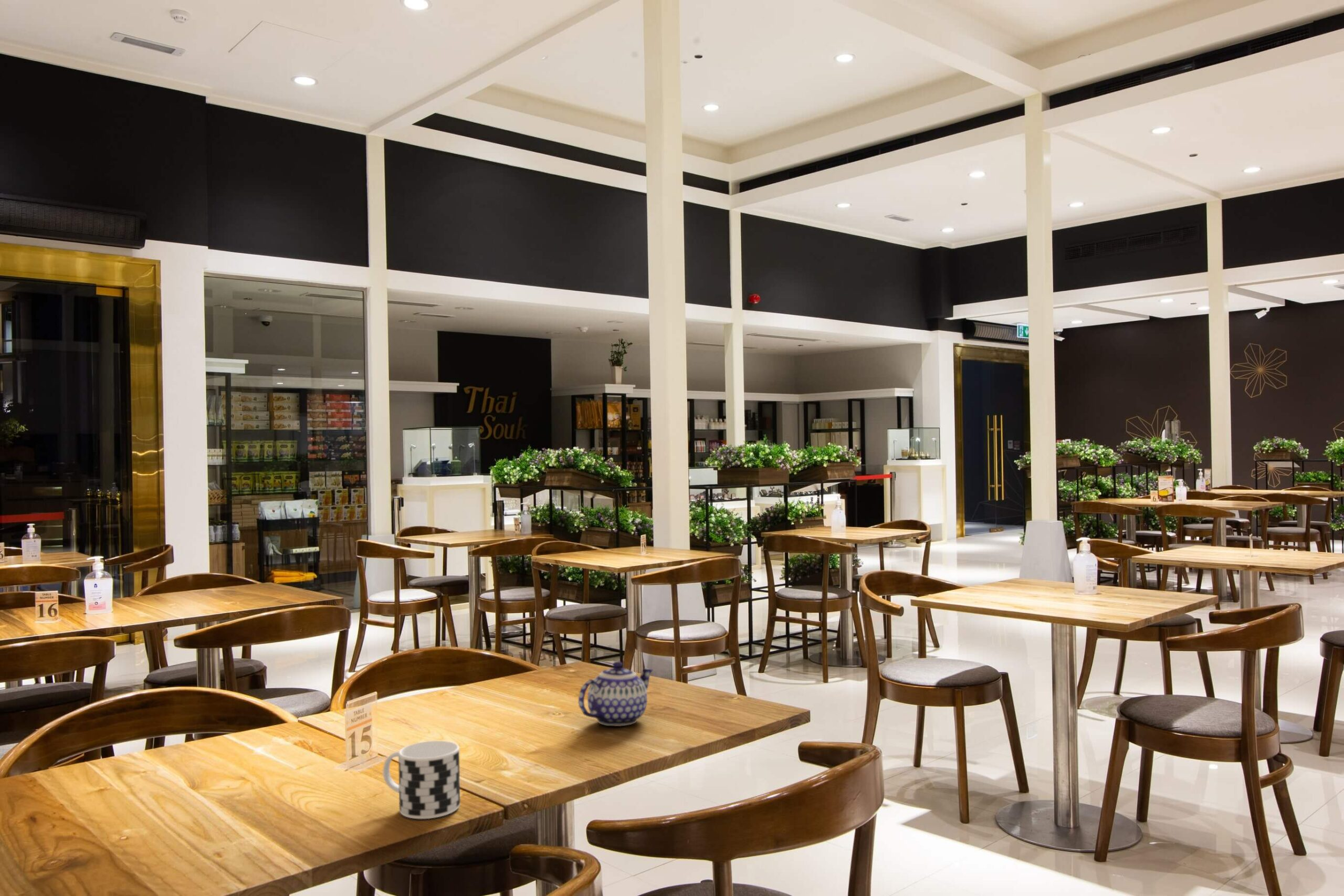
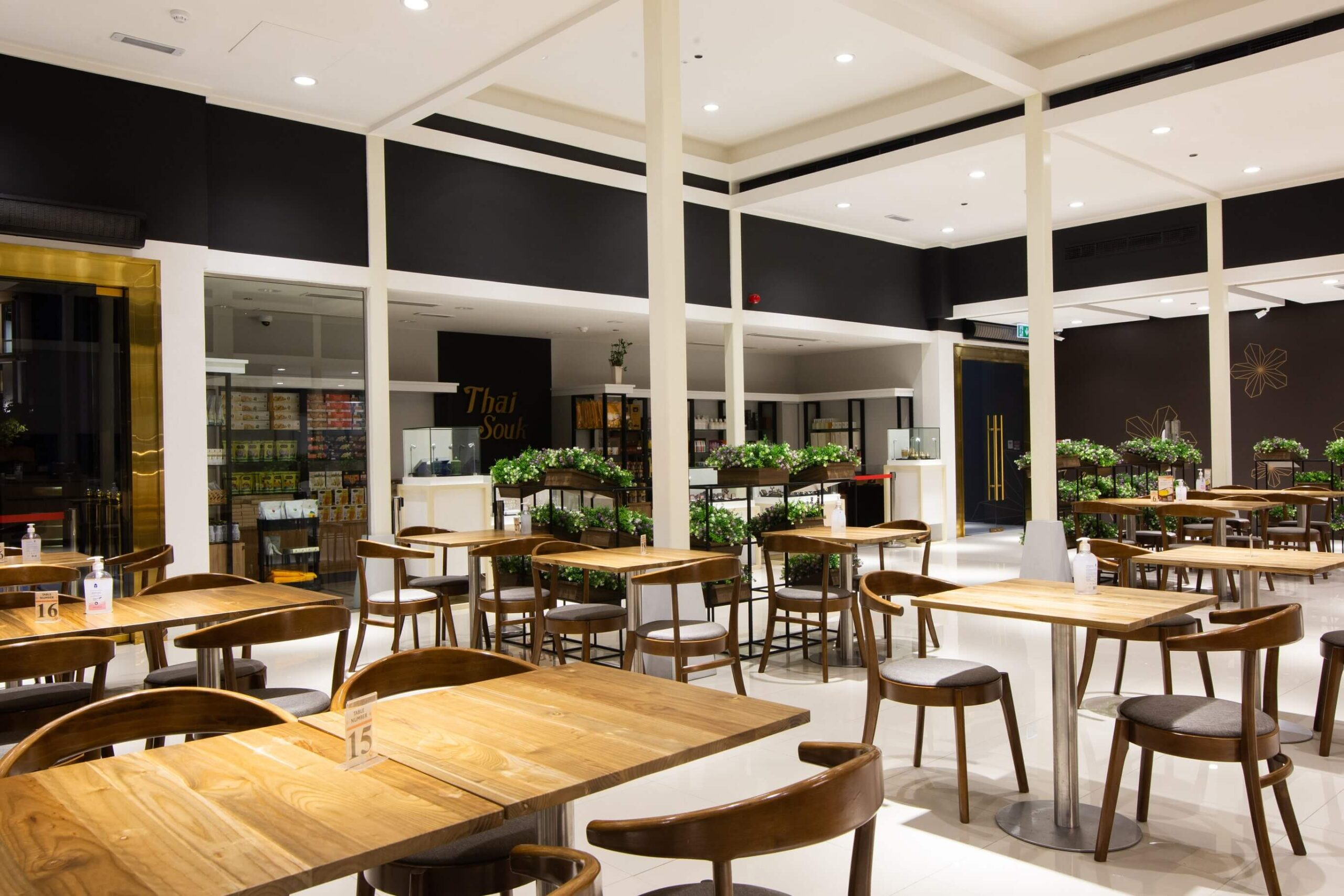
- teapot (617, 691)
- cup (420, 778)
